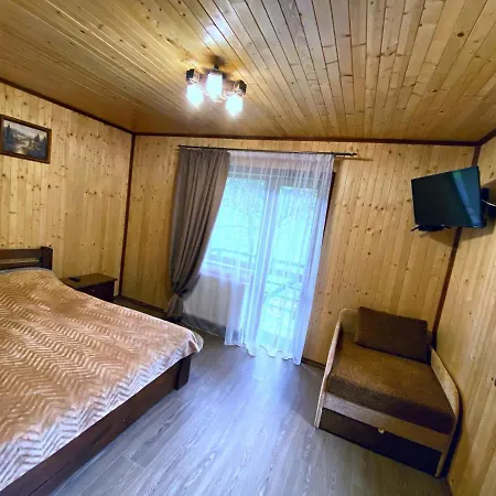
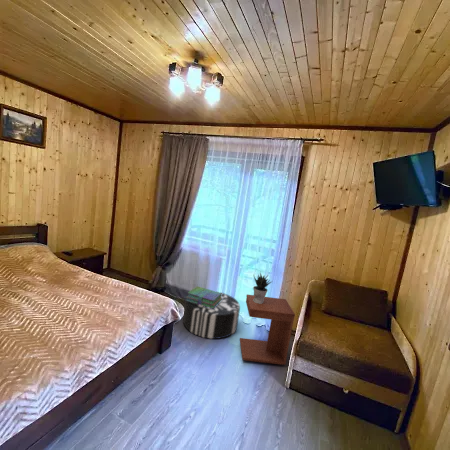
+ pouf (211, 312)
+ side table (269, 329)
+ stack of books (204, 296)
+ potted plant (259, 286)
